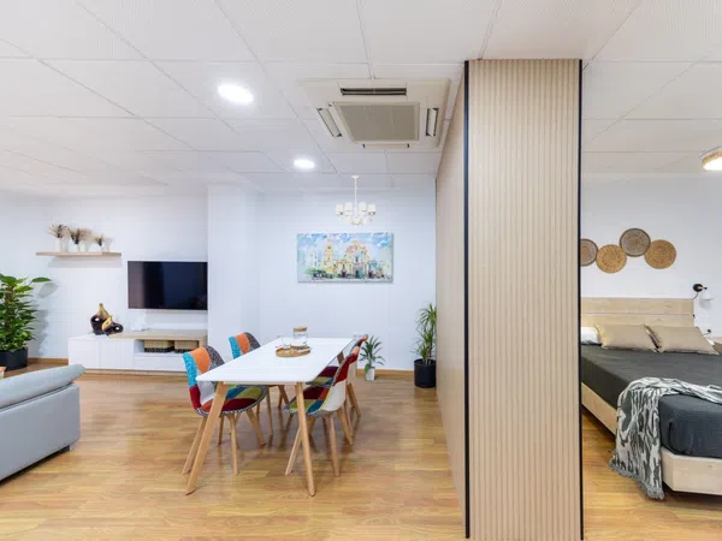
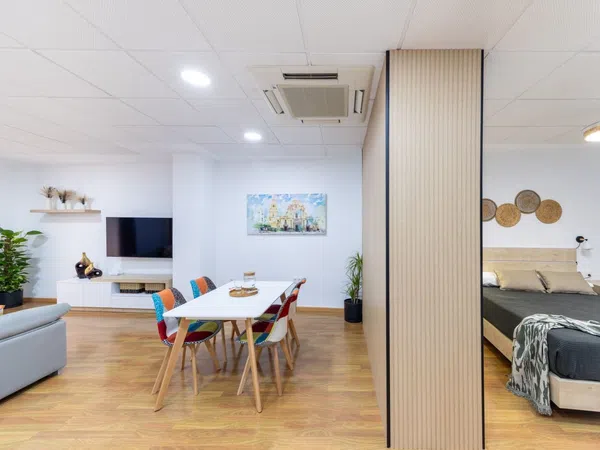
- indoor plant (368, 357)
- chandelier (355, 203)
